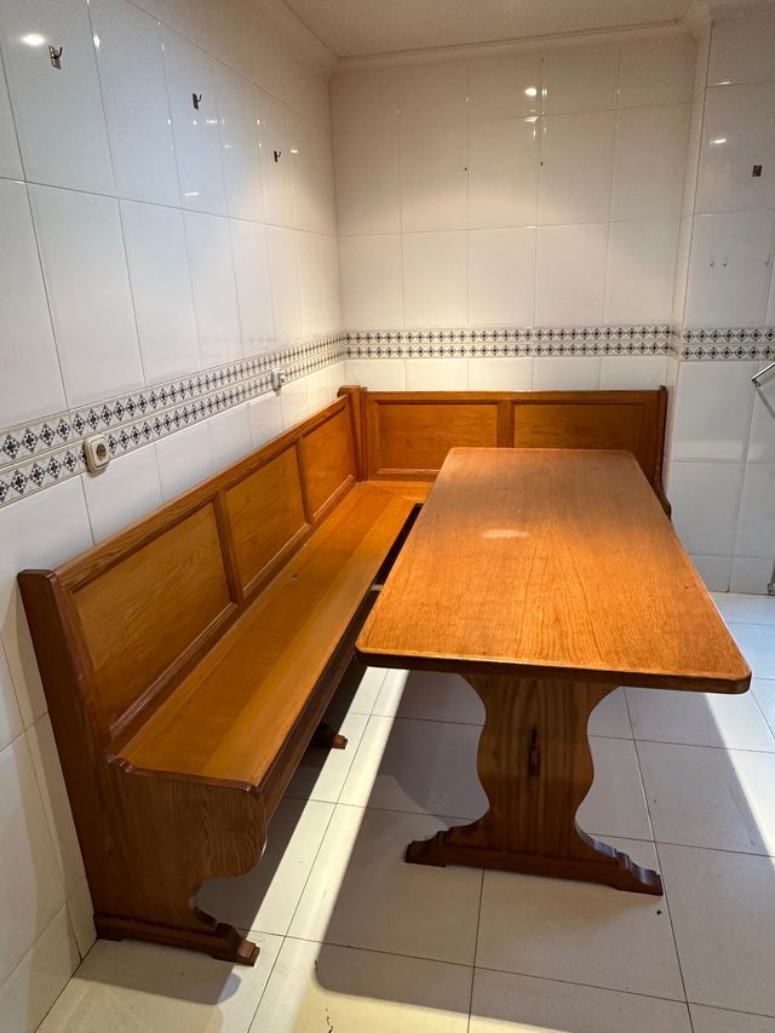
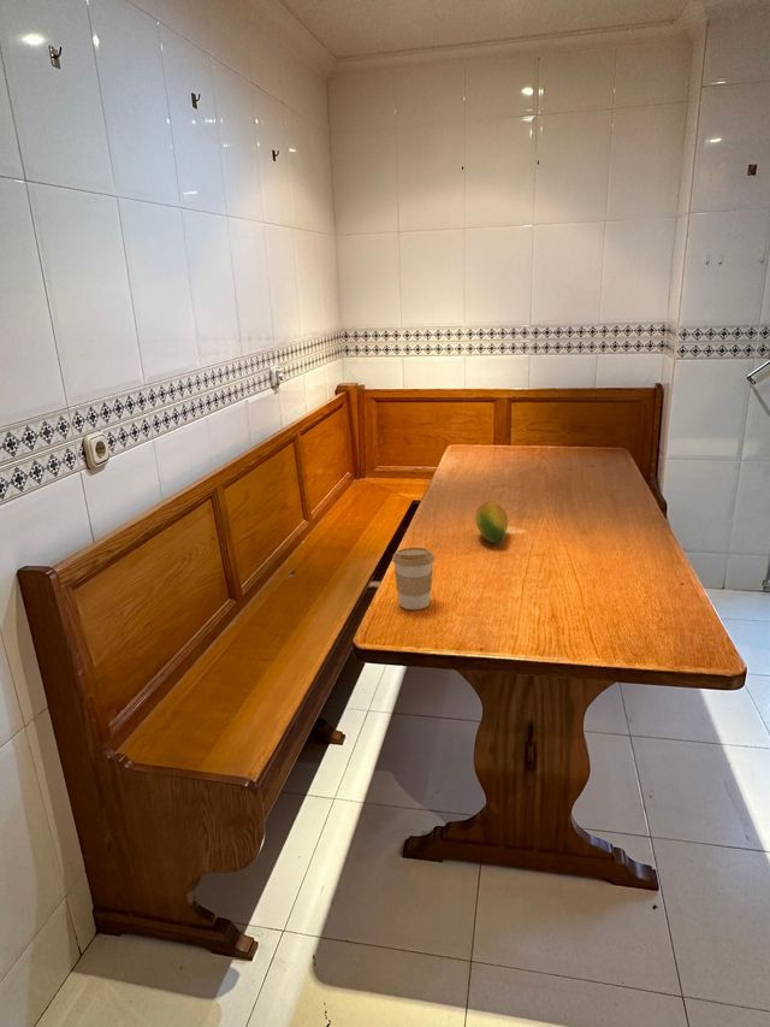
+ fruit (491, 521)
+ coffee cup (413, 576)
